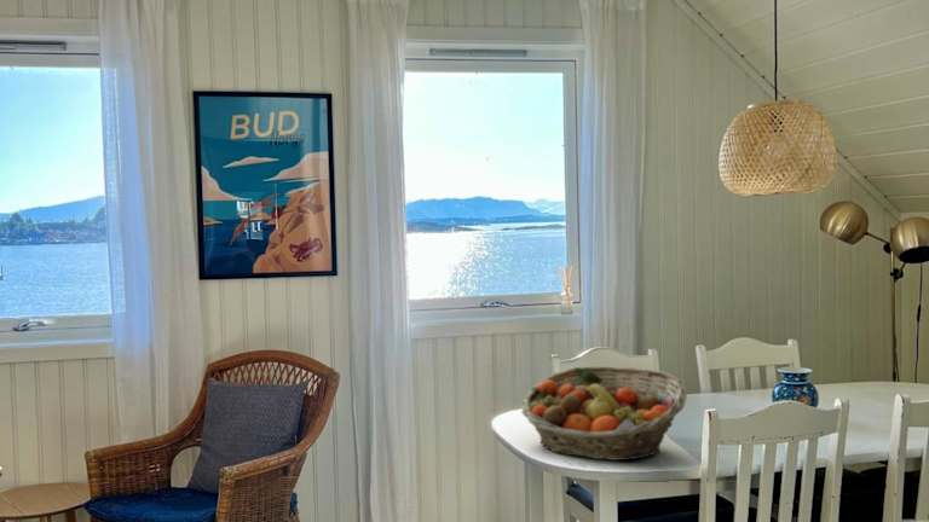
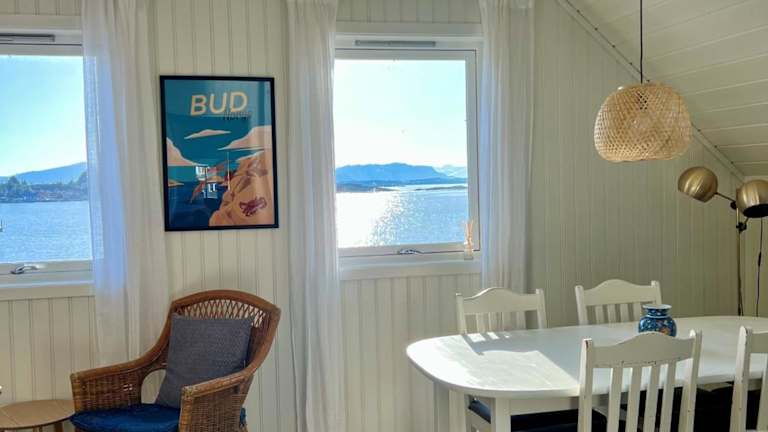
- fruit basket (601, 410)
